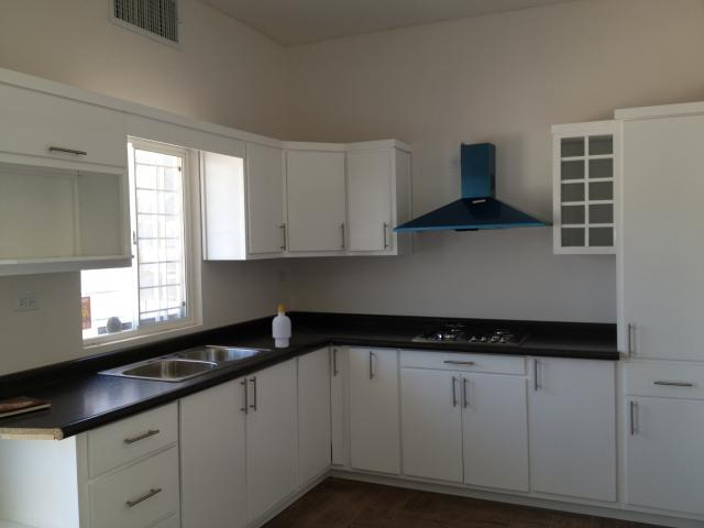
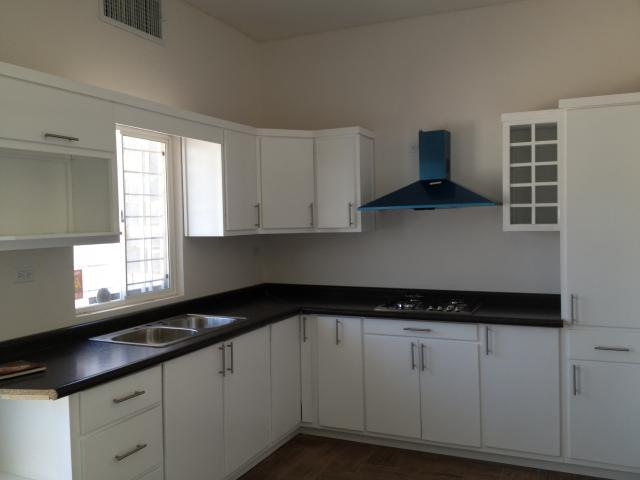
- soap bottle (282, 326)
